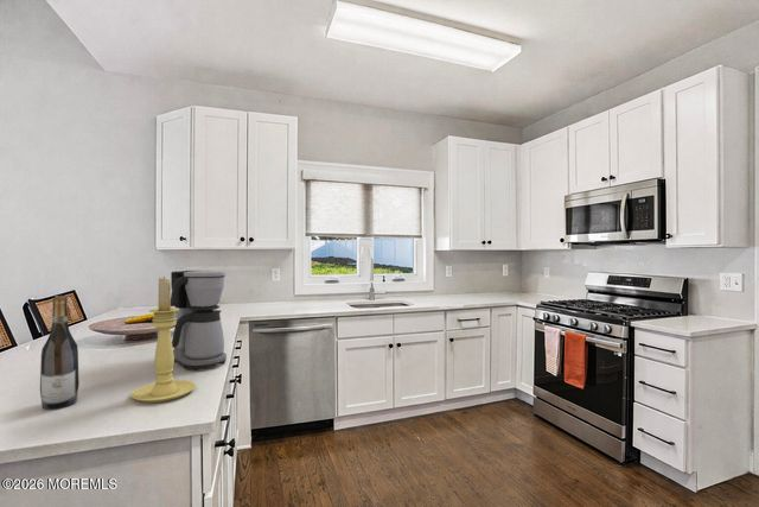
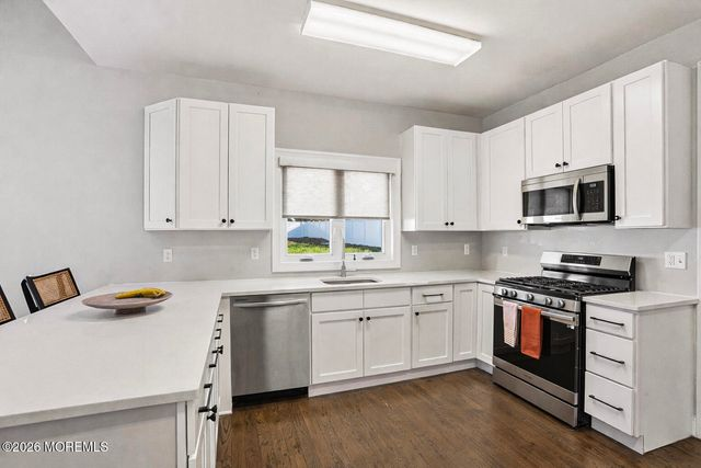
- coffee maker (192, 316)
- candle holder (164, 334)
- wine bottle (59, 349)
